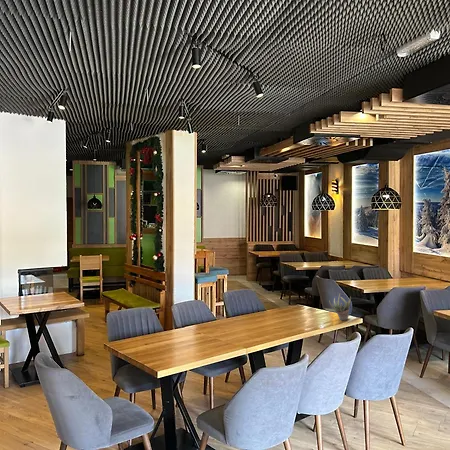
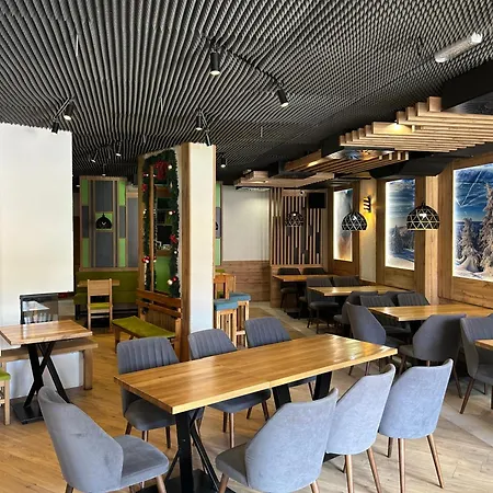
- succulent plant (338, 306)
